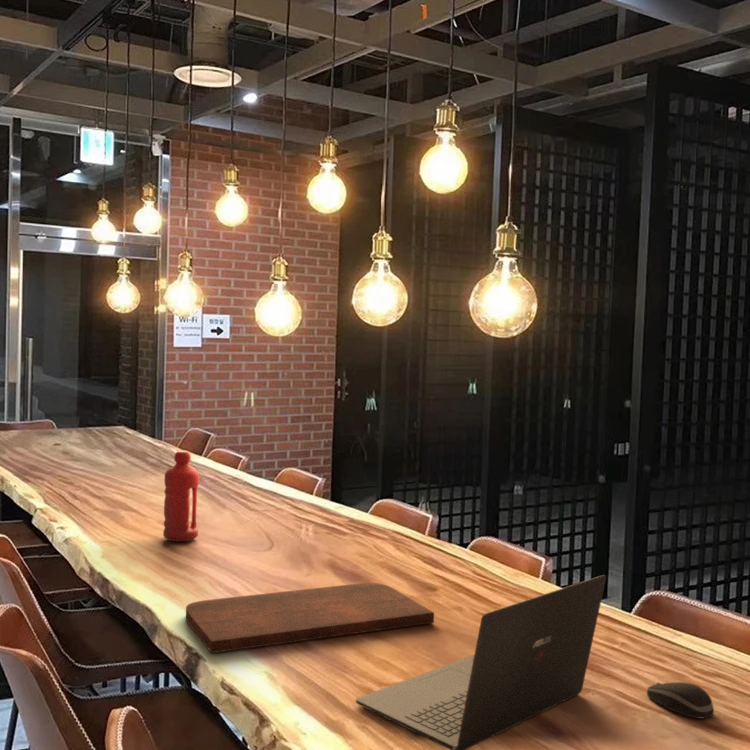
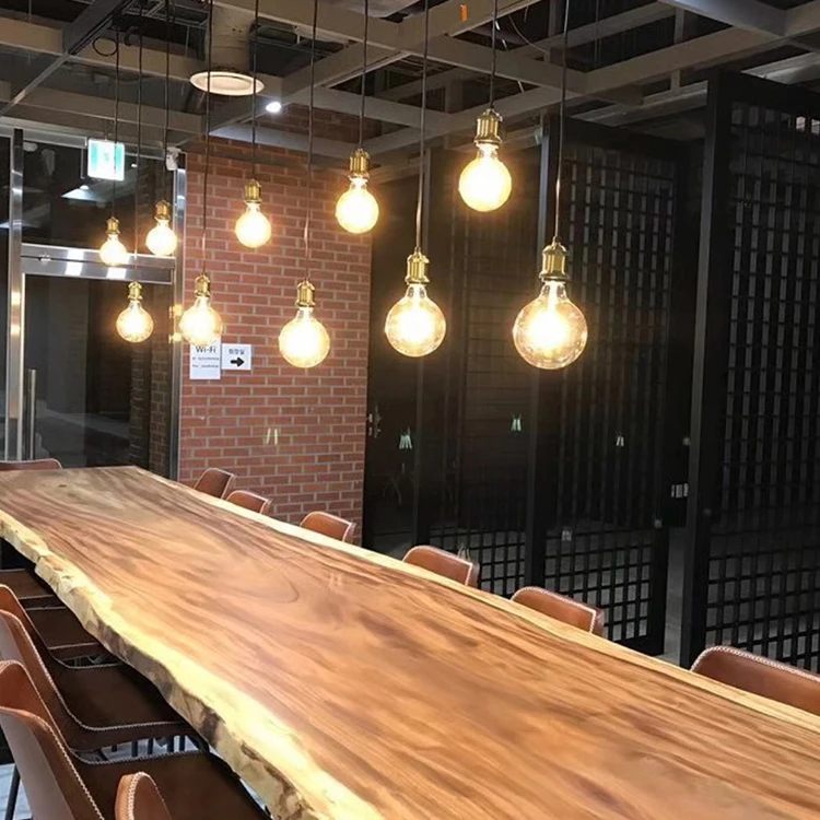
- laptop (482, 638)
- computer mouse (680, 694)
- water bottle (181, 495)
- cutting board (306, 612)
